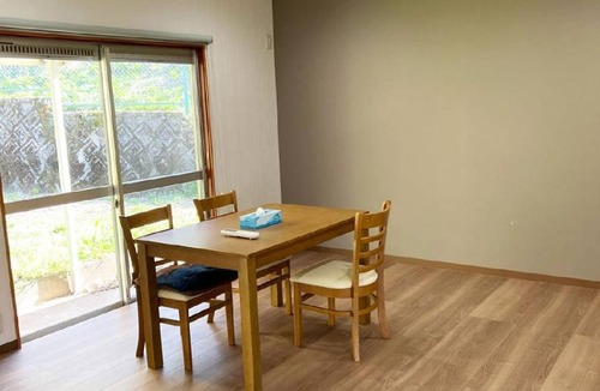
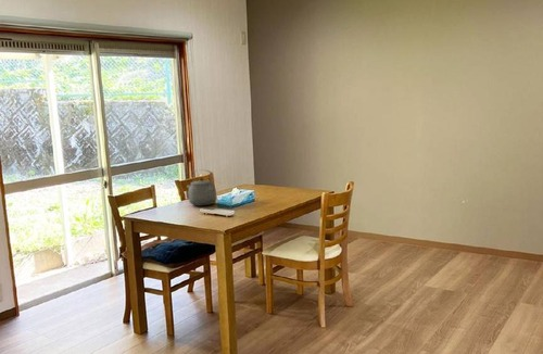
+ tea kettle (199, 187)
